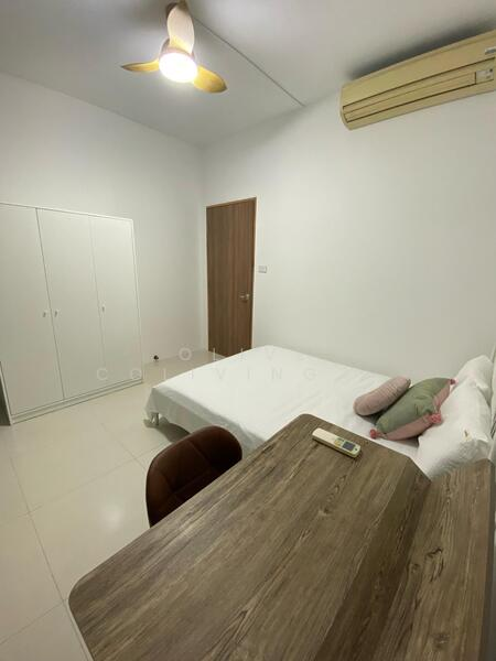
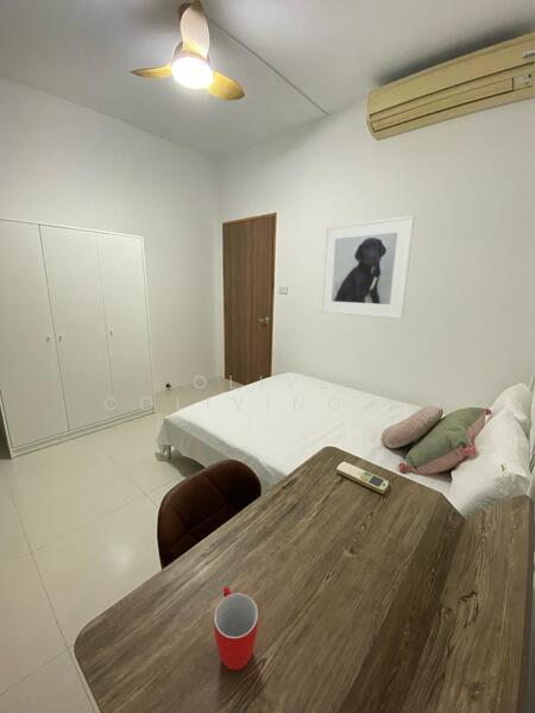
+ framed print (361, 270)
+ mug (233, 625)
